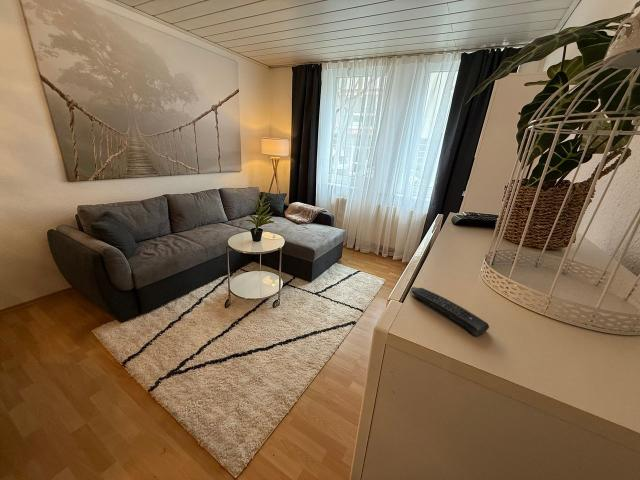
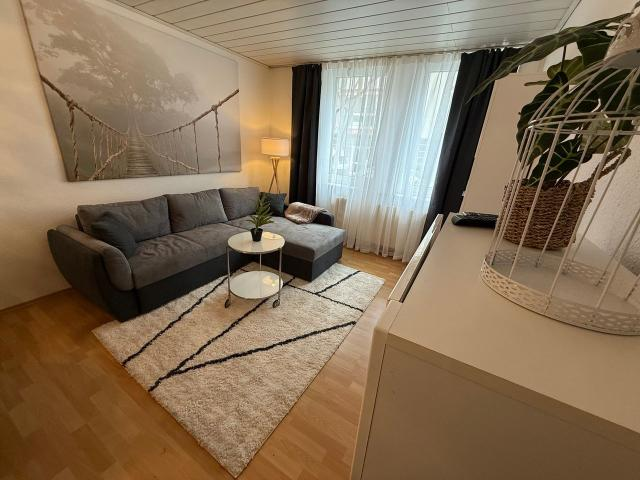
- remote control (443, 306)
